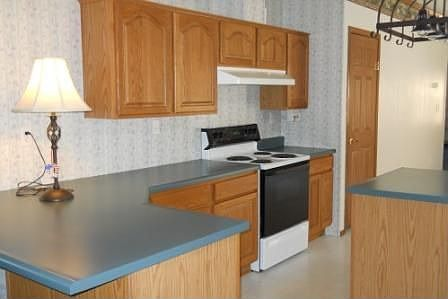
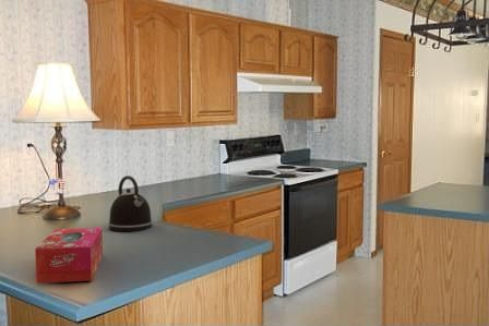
+ tissue box (72, 252)
+ kettle (130, 201)
